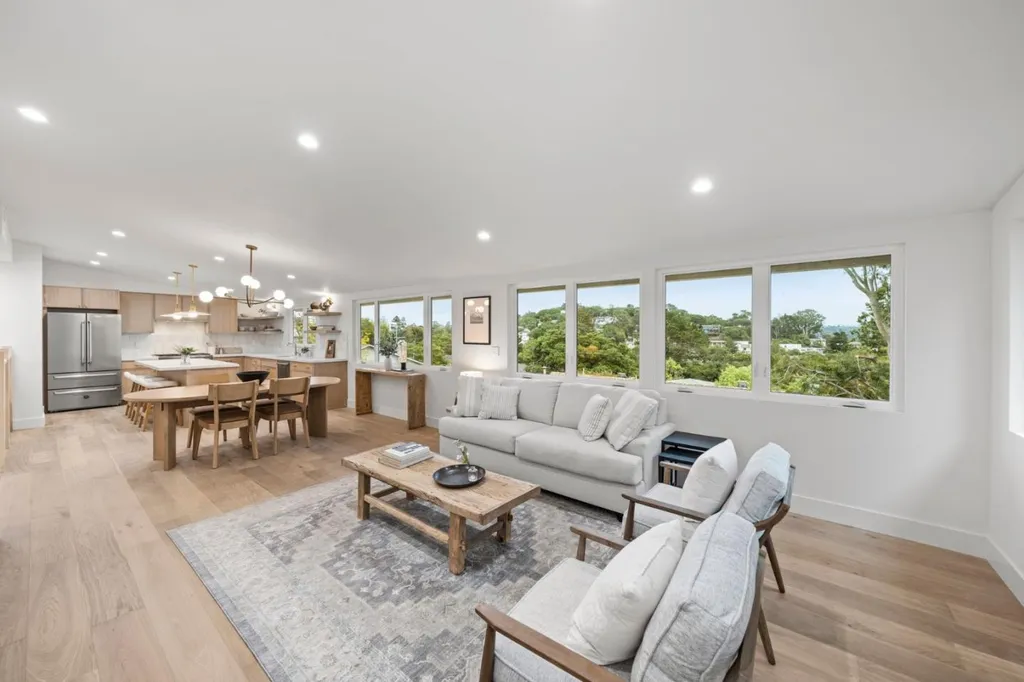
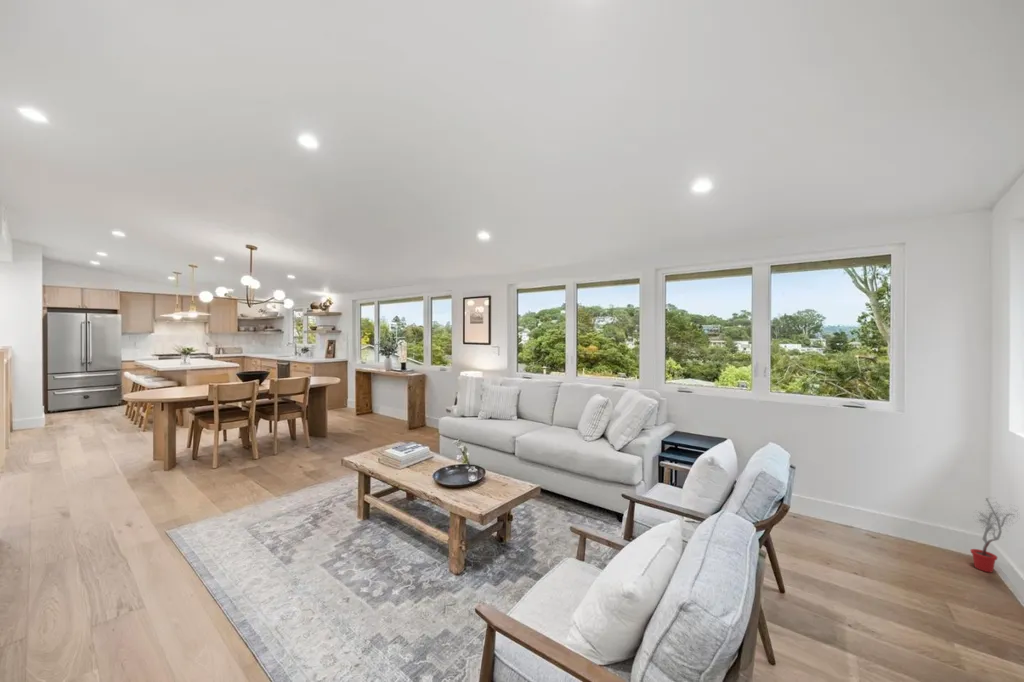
+ potted tree (993, 536)
